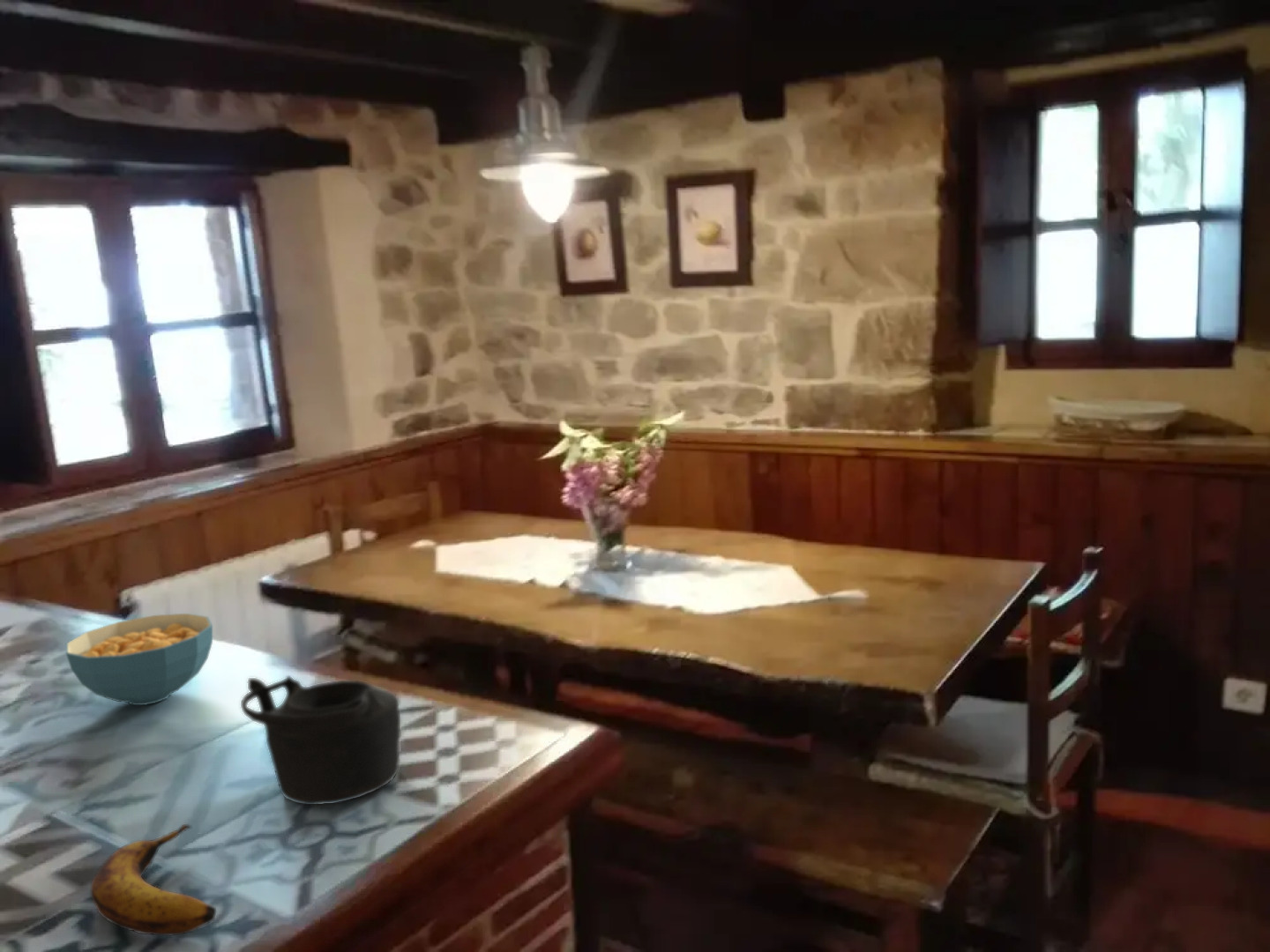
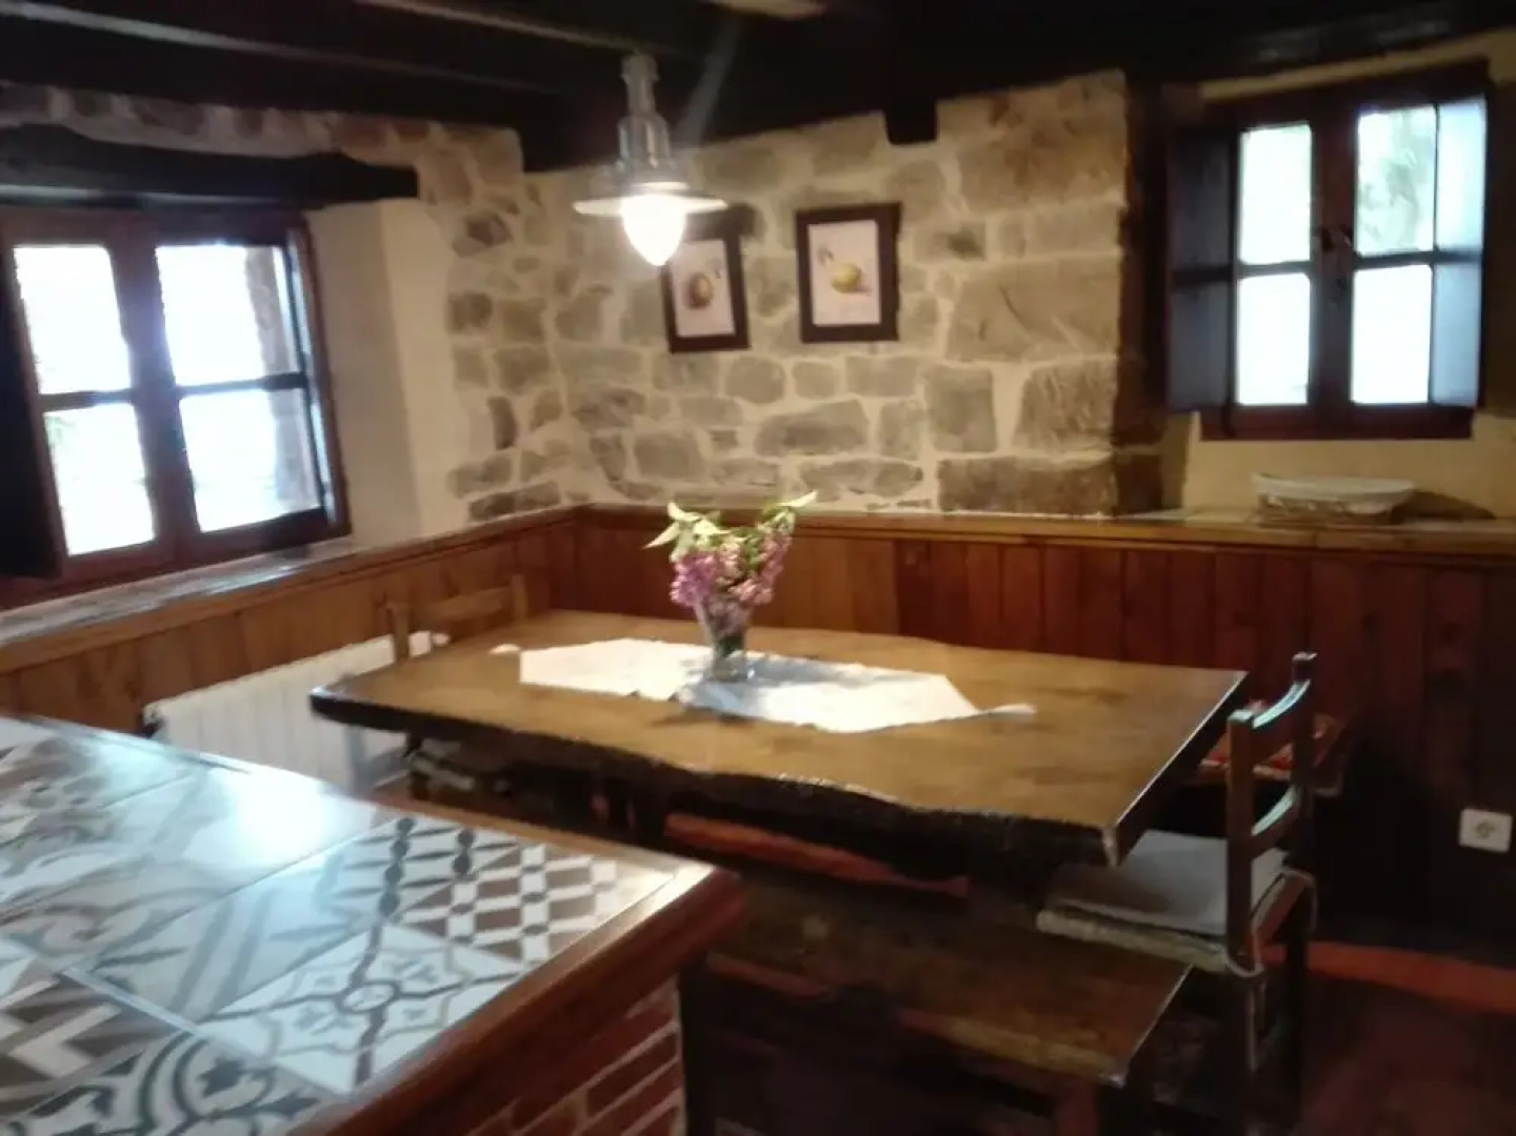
- cereal bowl (145, 666)
- teapot (320, 732)
- banana (157, 888)
